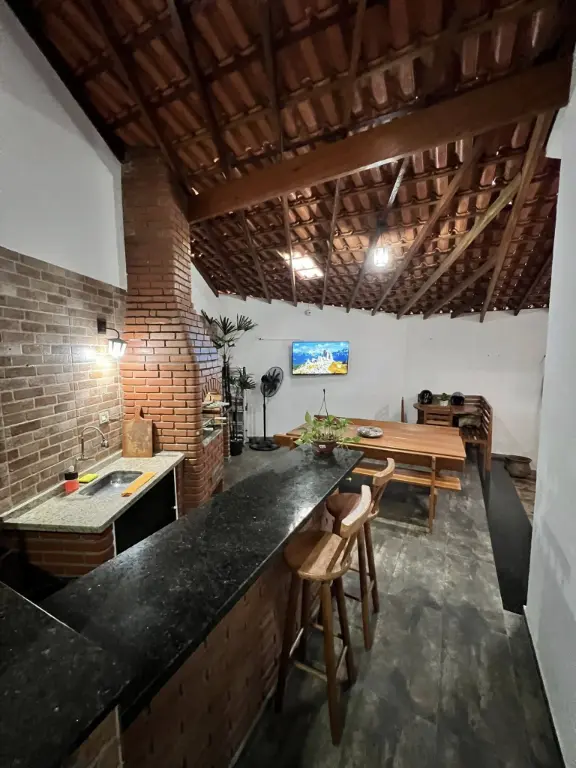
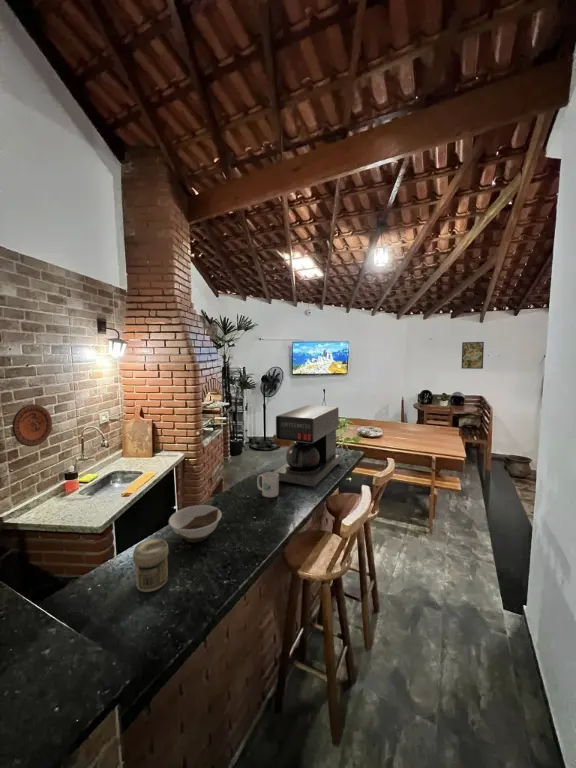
+ coffee maker (309, 441)
+ mug (267, 483)
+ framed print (472, 355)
+ jar (151, 564)
+ bowl (196, 526)
+ decorative plate (32, 425)
